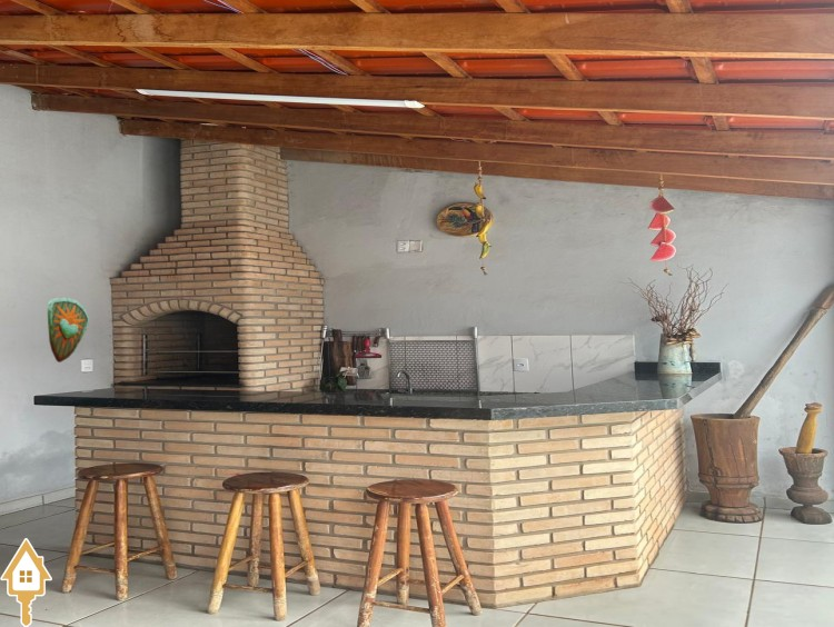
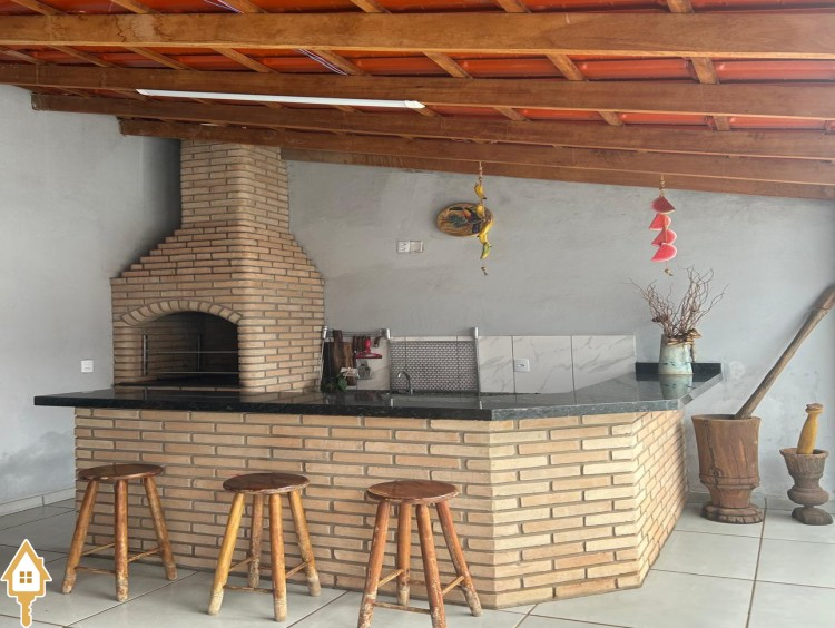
- decorative shield (66, 320)
